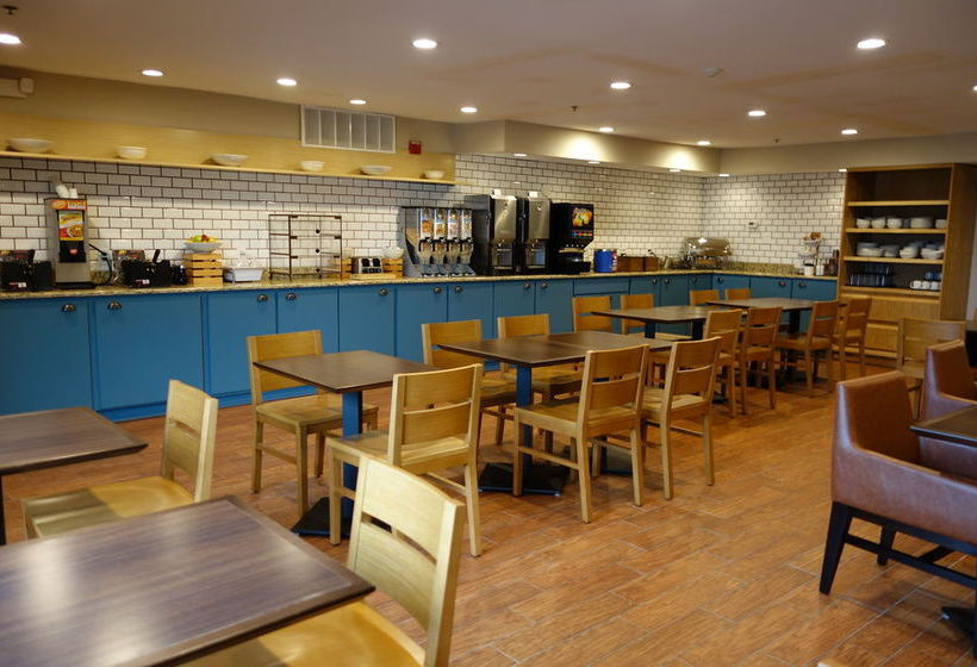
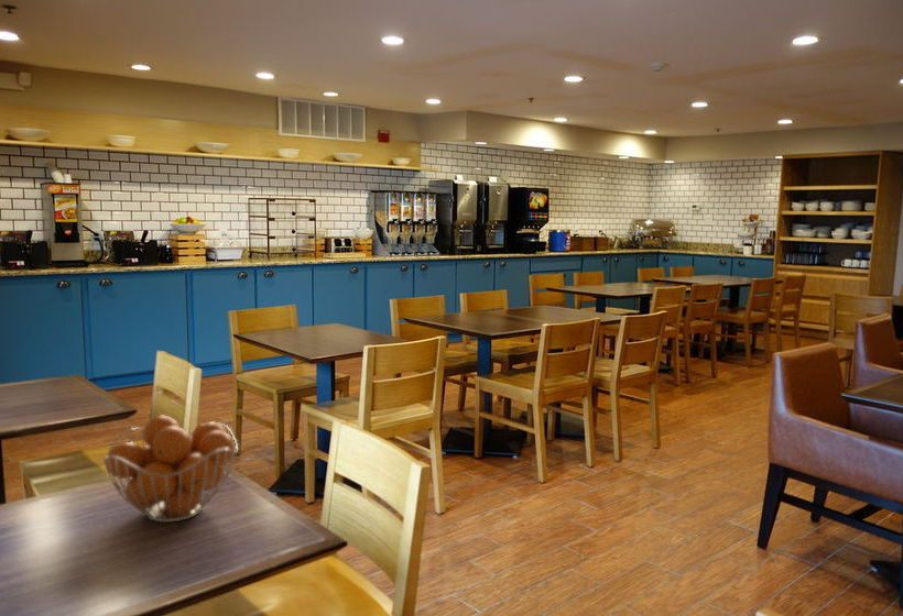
+ fruit basket (173, 466)
